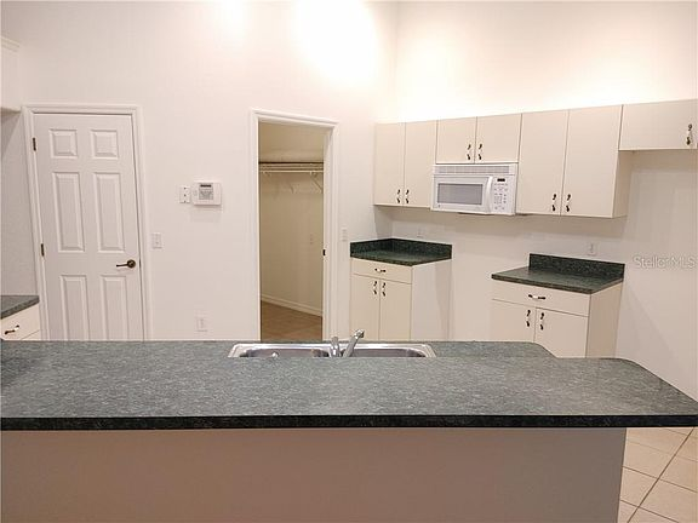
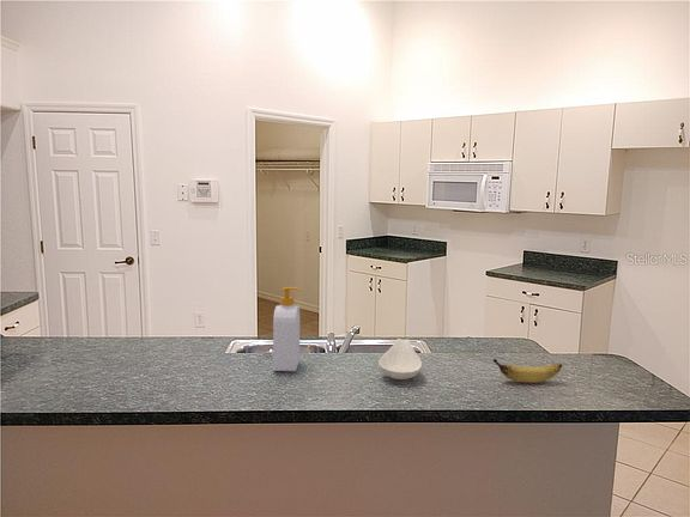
+ spoon rest (400, 357)
+ banana (527, 370)
+ soap bottle (288, 327)
